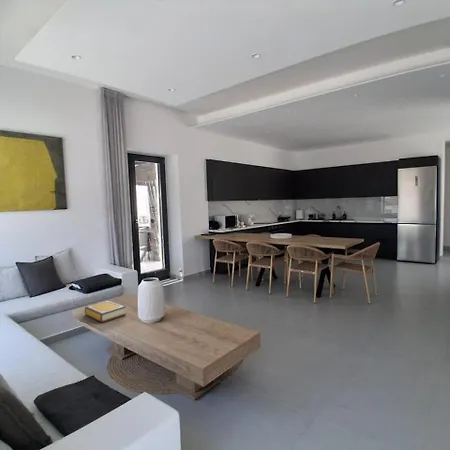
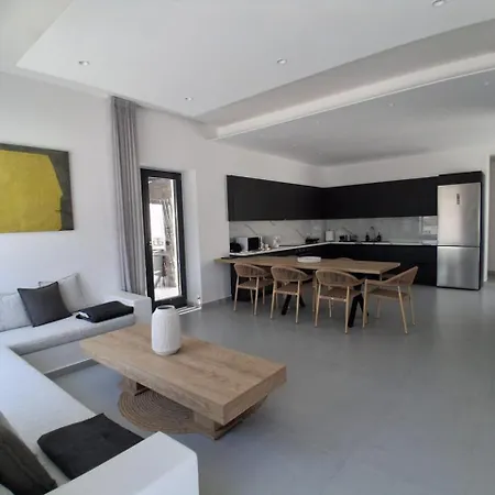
- book (105, 310)
